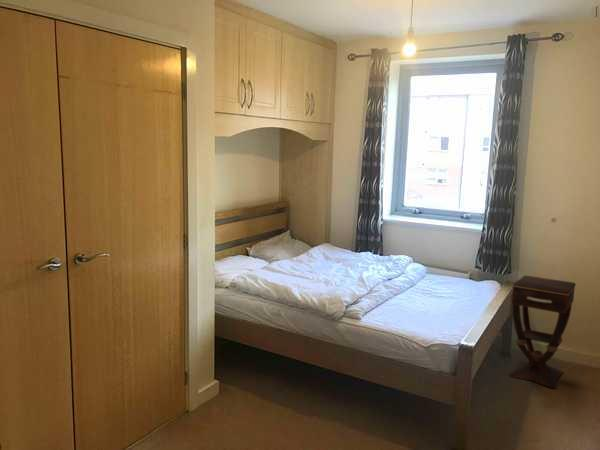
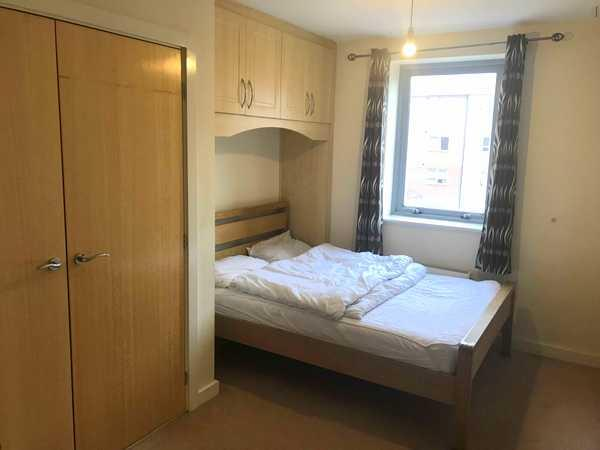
- side table (538, 331)
